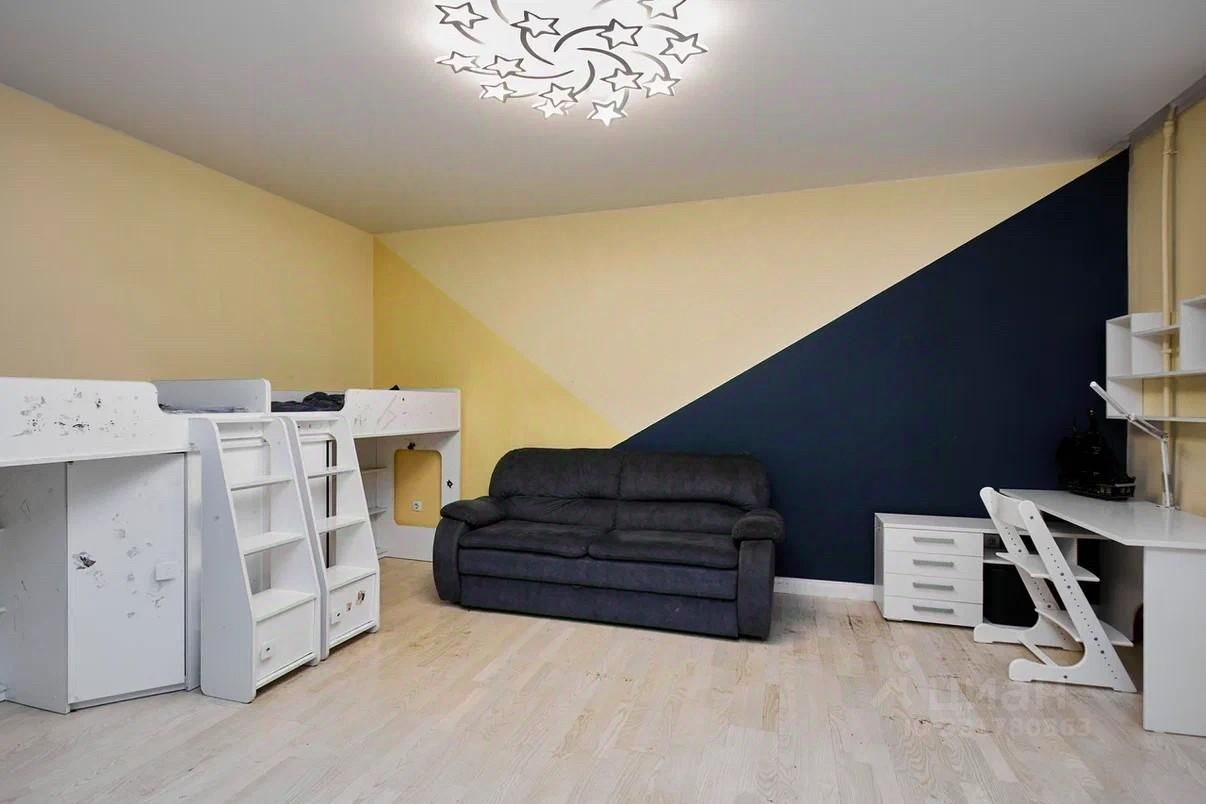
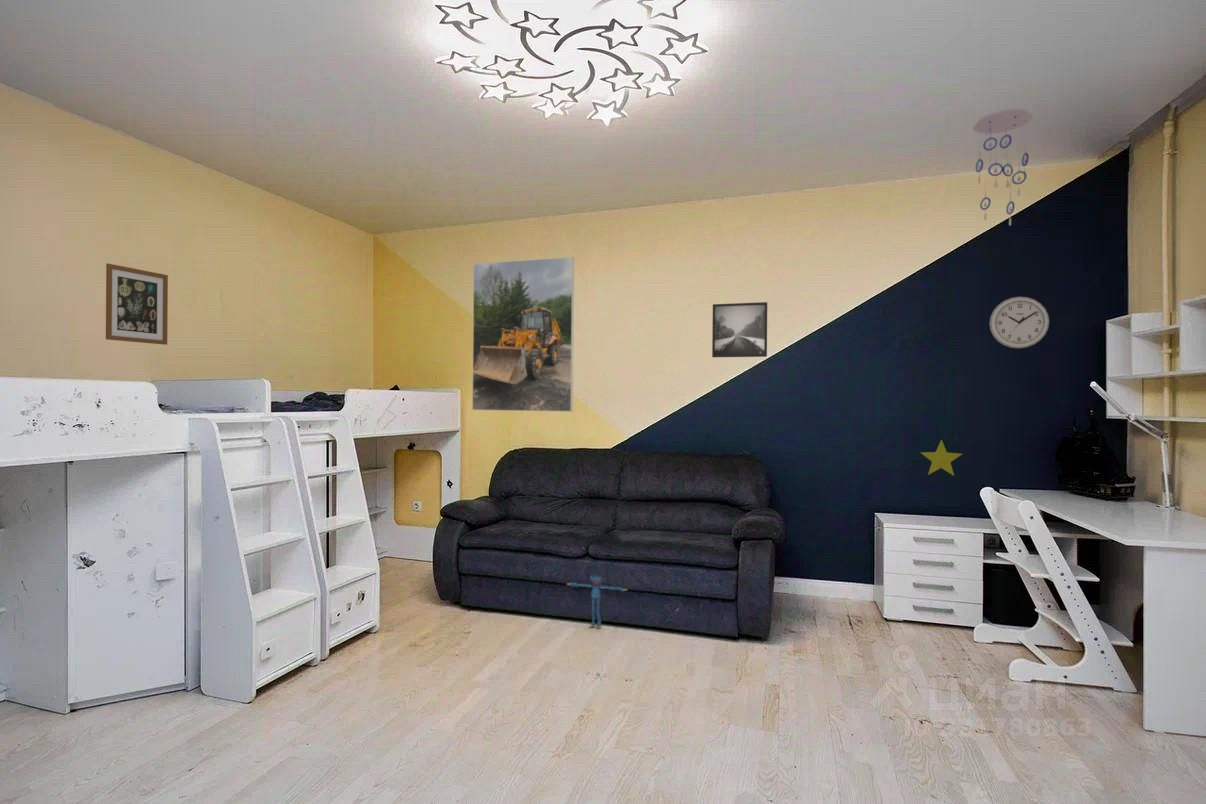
+ plush toy (596, 600)
+ wall clock (1019, 322)
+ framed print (521, 335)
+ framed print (739, 330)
+ wall art (138, 305)
+ decorative star (941, 457)
+ ceiling mobile (1001, 171)
